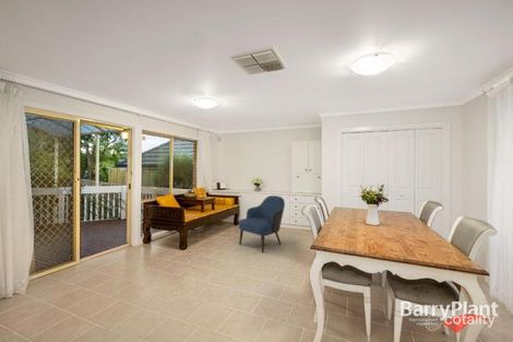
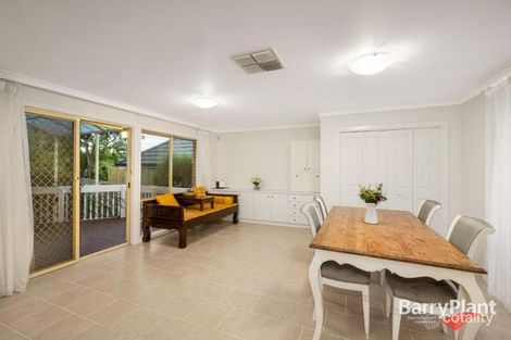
- armchair (263, 220)
